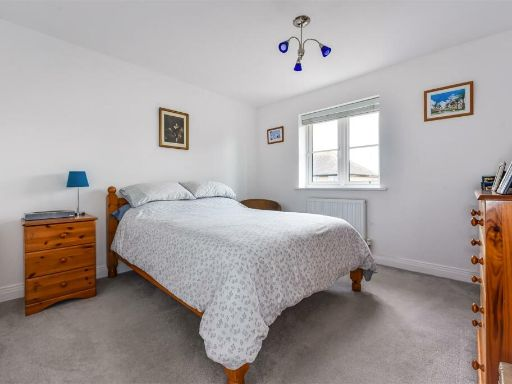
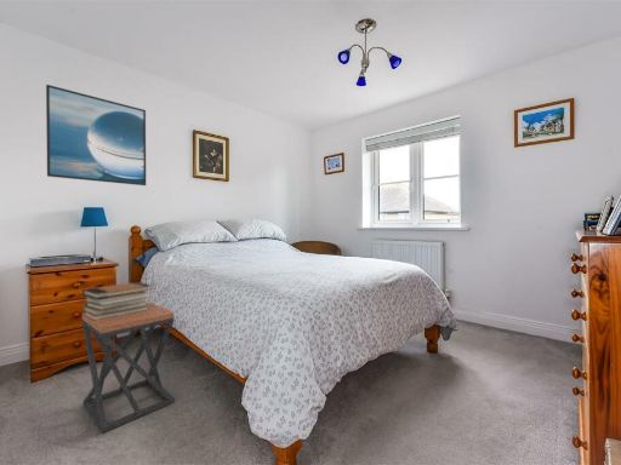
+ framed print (101, 139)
+ stool (129, 357)
+ book stack (118, 299)
